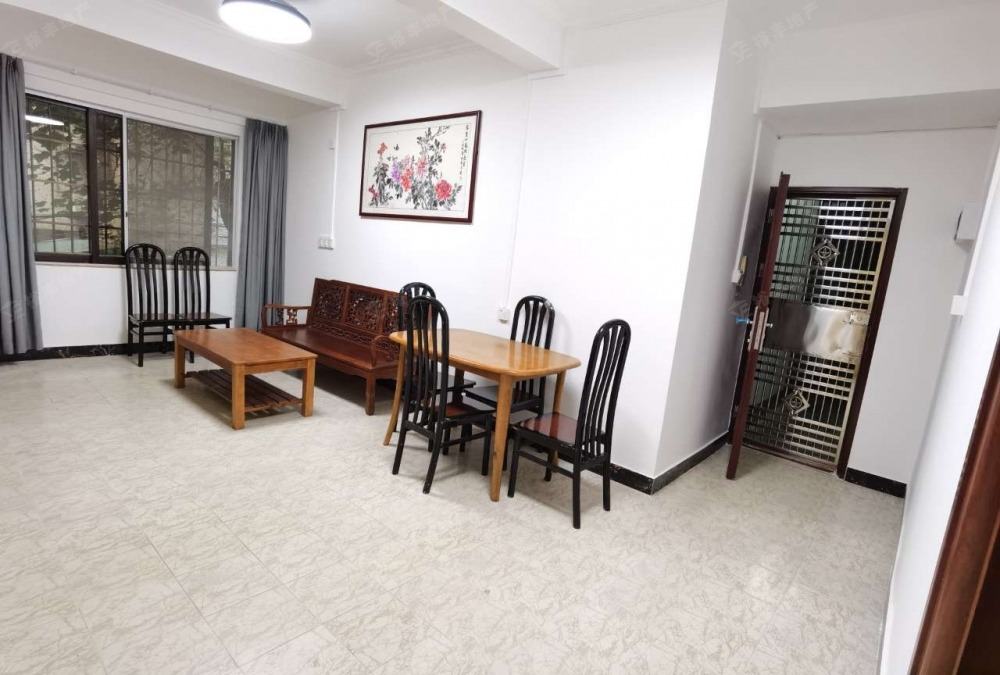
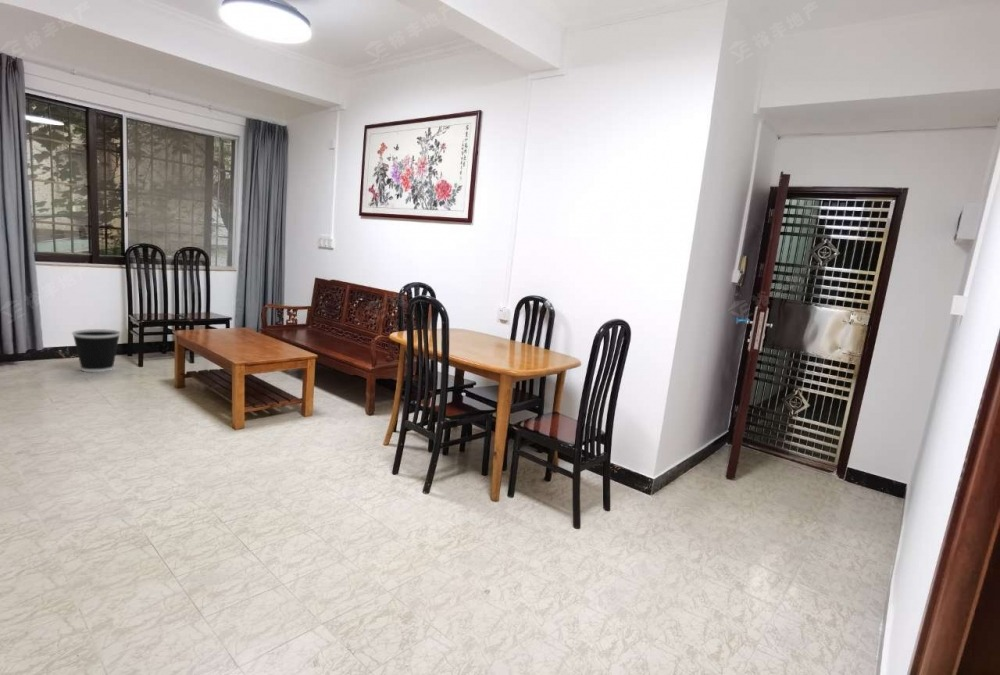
+ wastebasket (97, 350)
